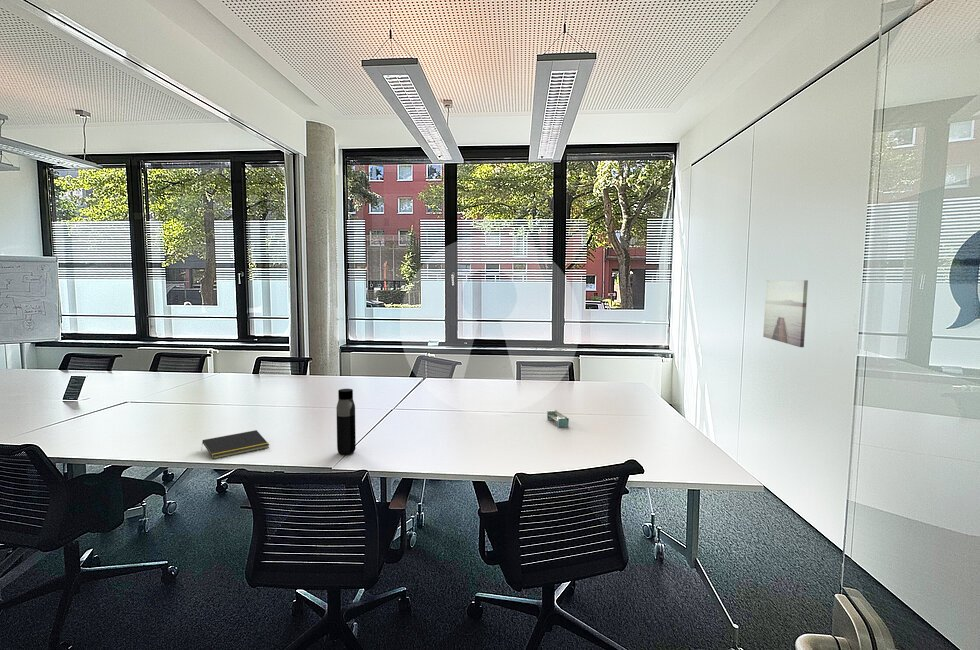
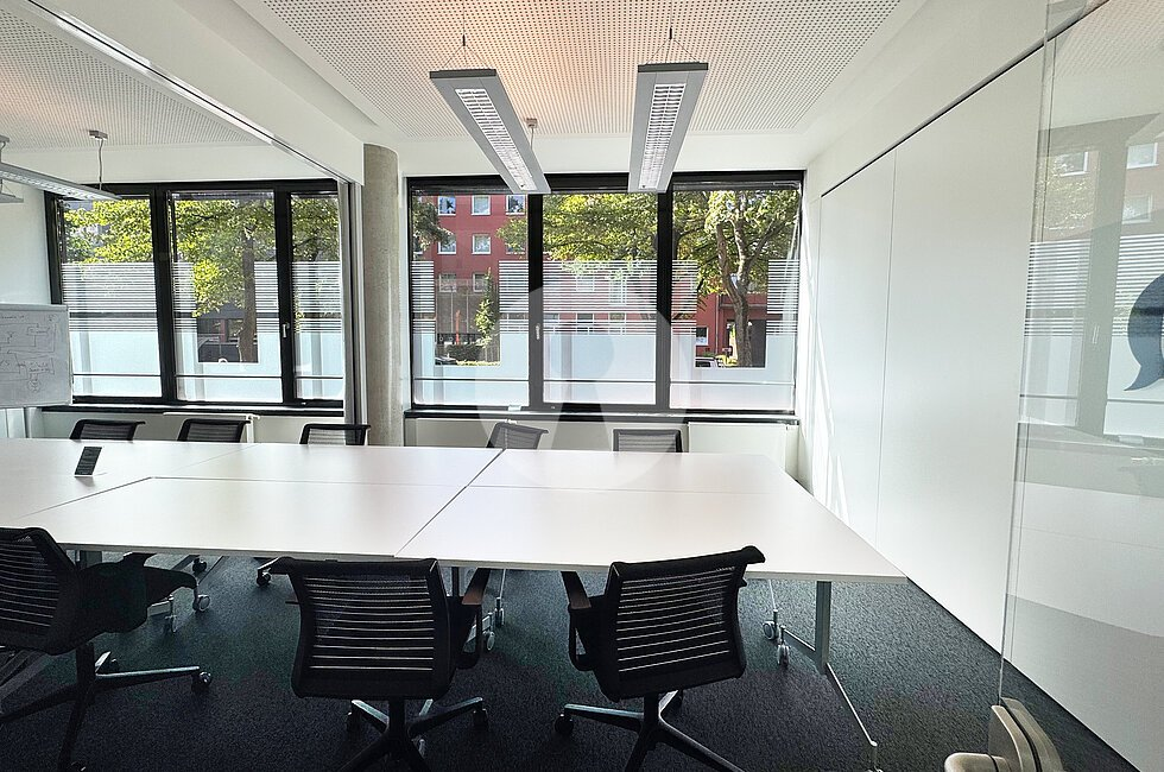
- water bottle (346, 421)
- shelf (557, 418)
- notepad (236, 443)
- wall art (783, 311)
